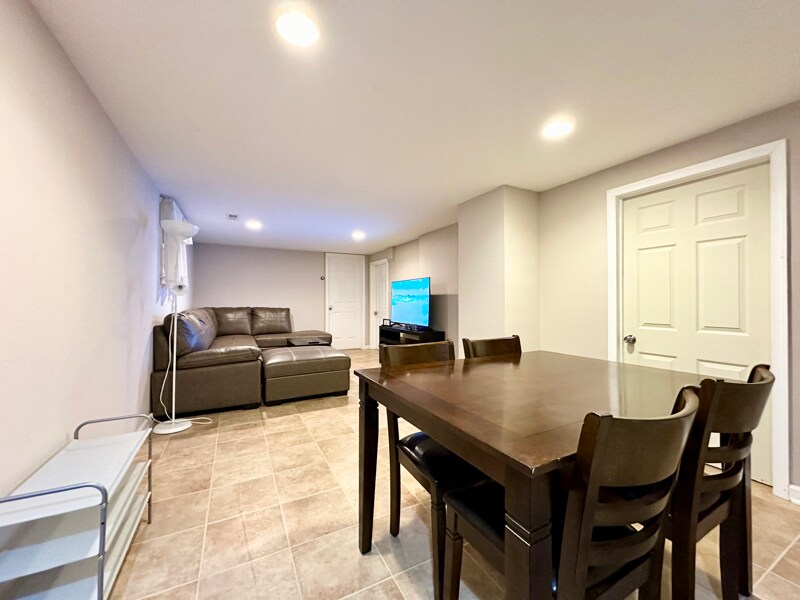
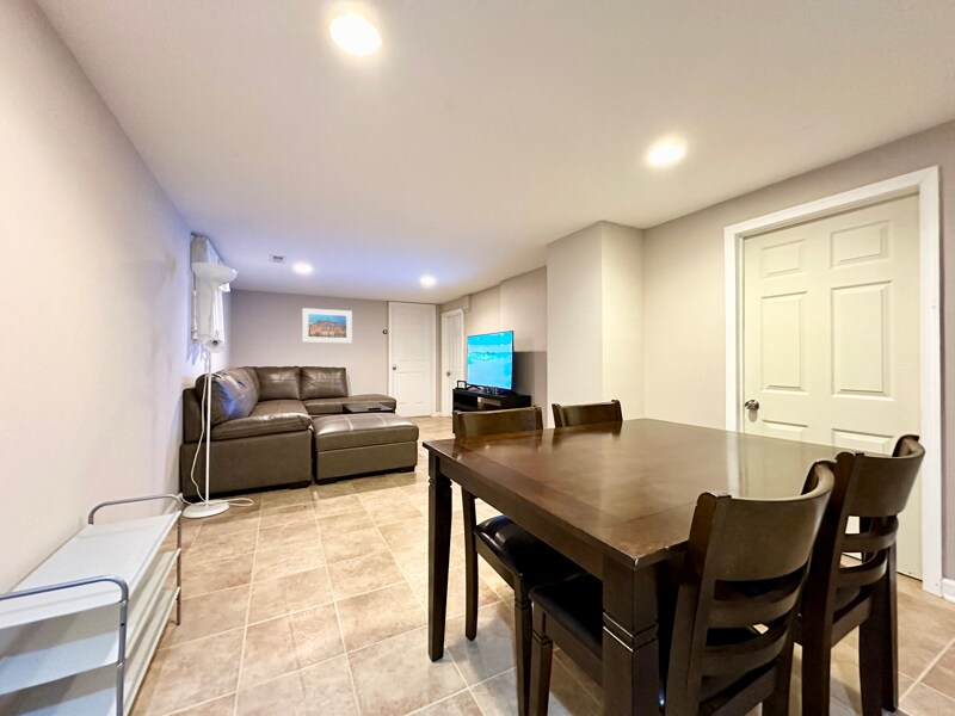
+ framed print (327, 326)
